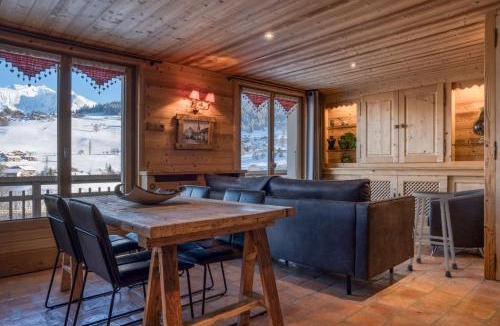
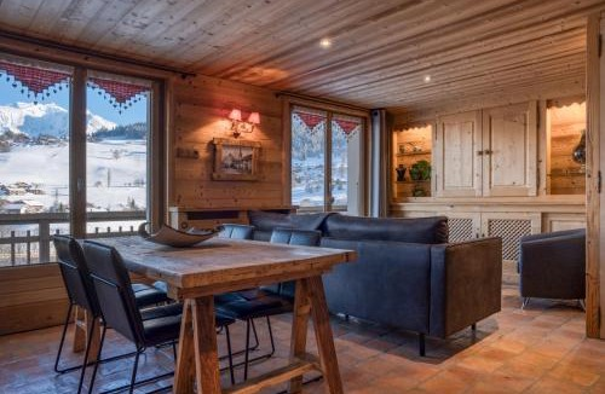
- stool (432, 236)
